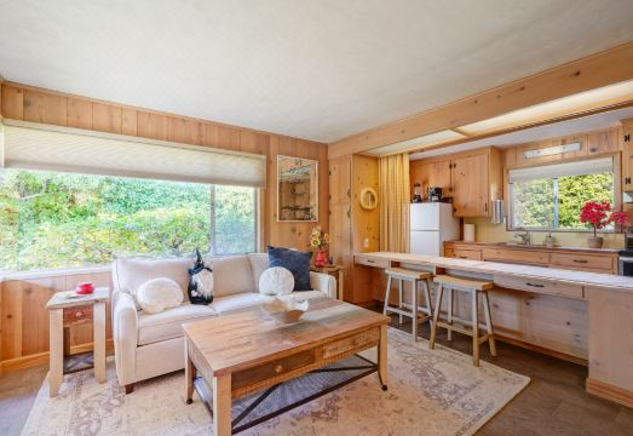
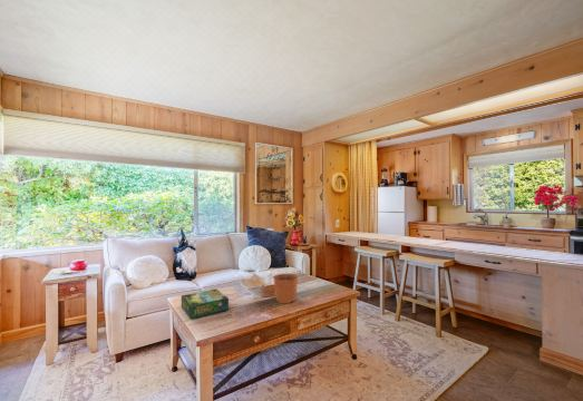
+ board game (204, 302)
+ plant pot (285, 282)
